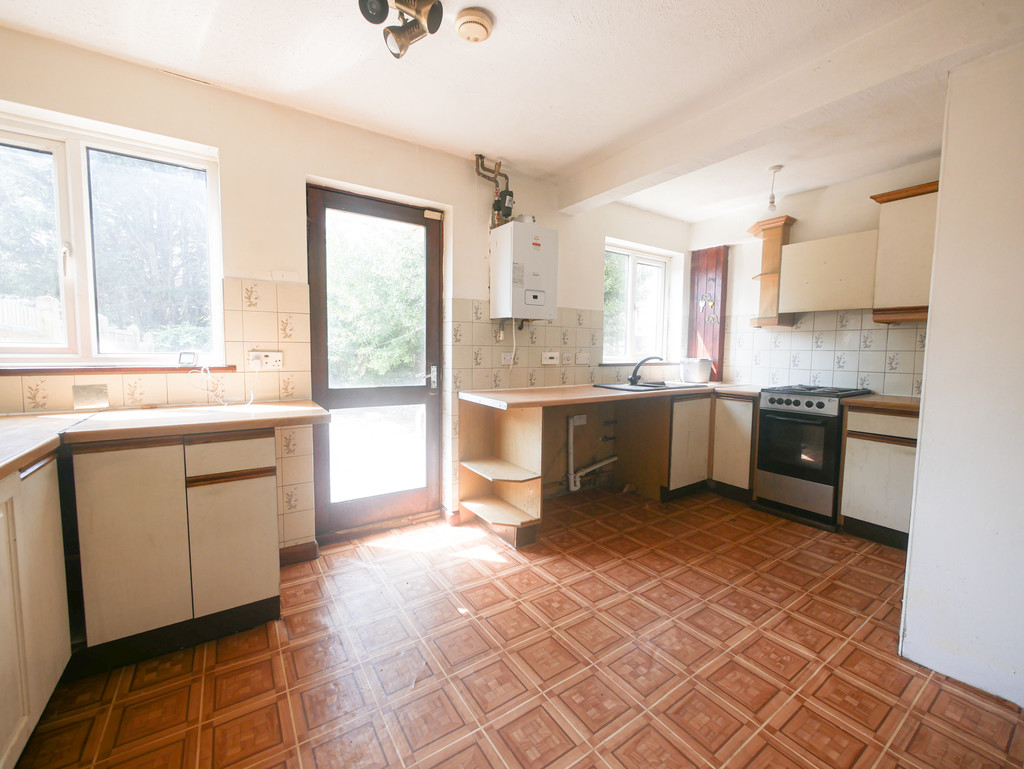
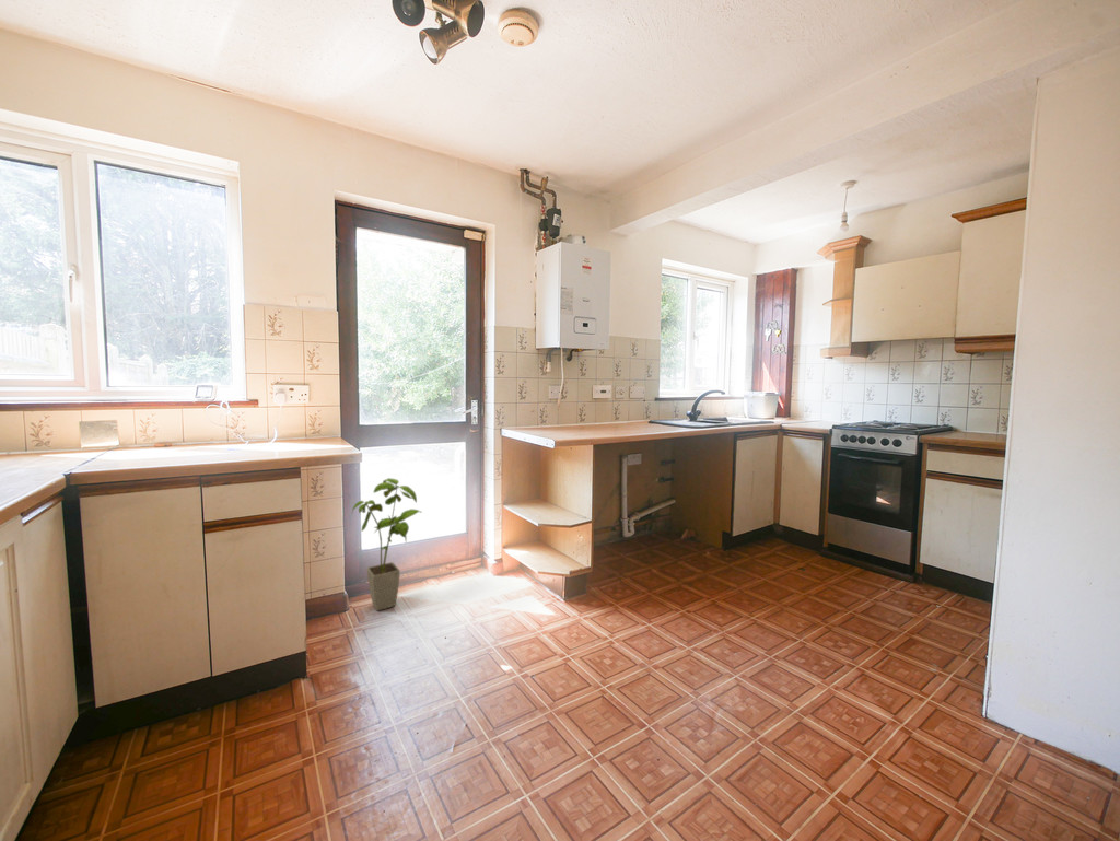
+ house plant (390, 541)
